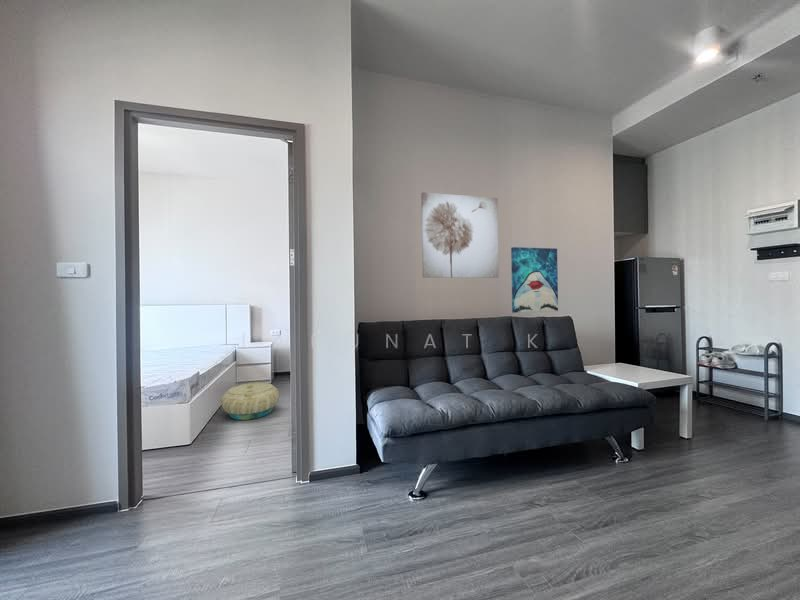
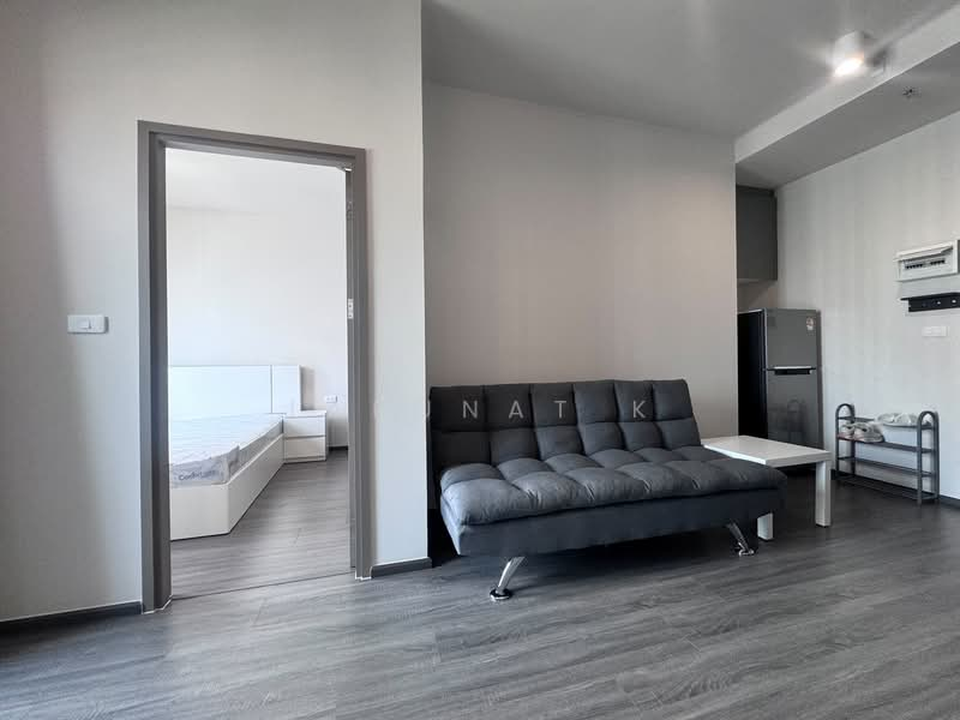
- wall art (461, 236)
- basket (251, 399)
- wall art (535, 280)
